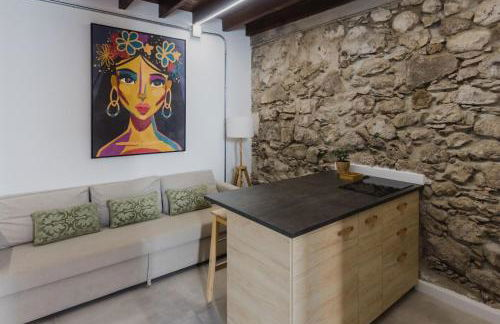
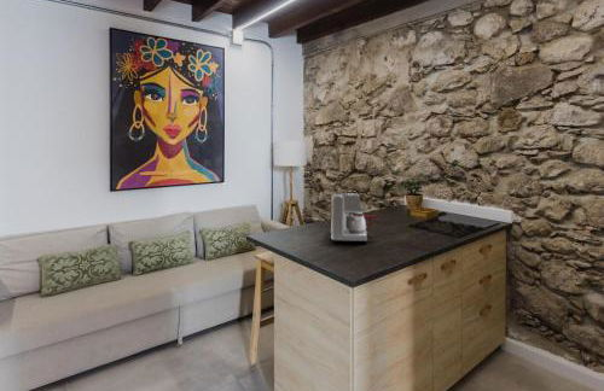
+ coffee maker (348, 215)
